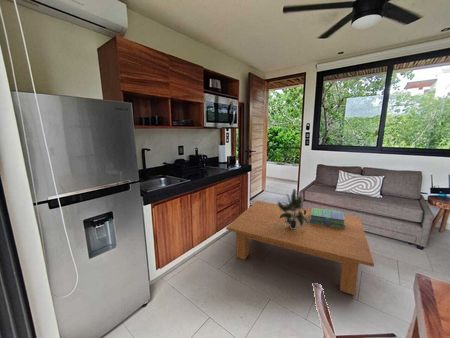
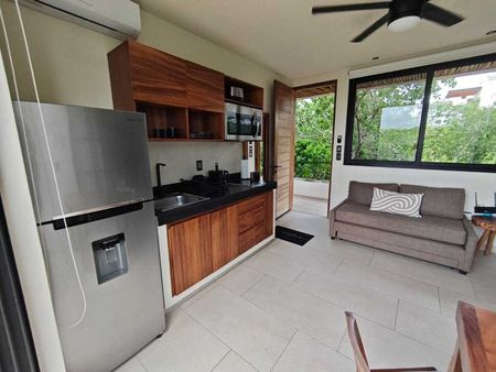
- stack of books (326, 216)
- potted plant (295, 209)
- coffee table (295, 237)
